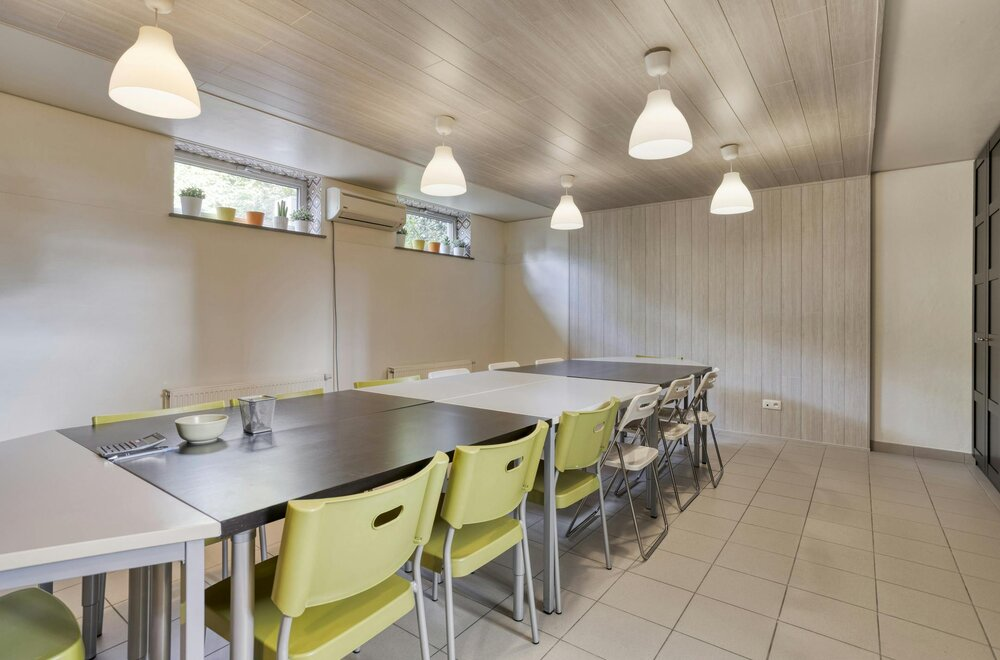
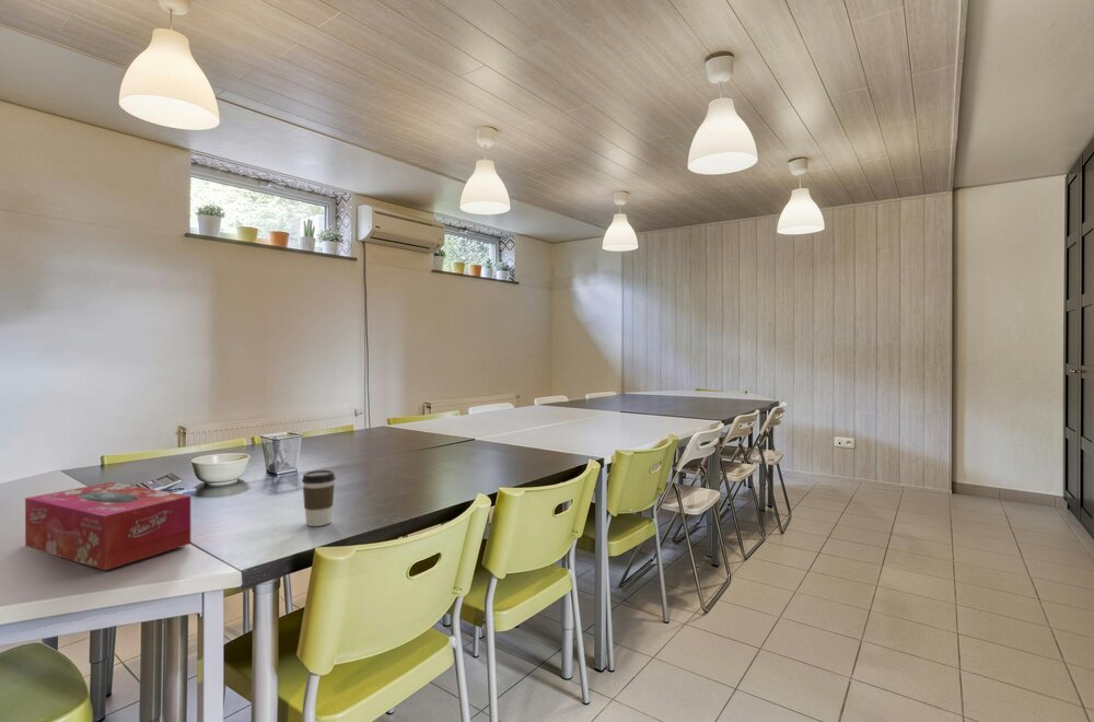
+ coffee cup (318, 498)
+ tissue box (108, 521)
